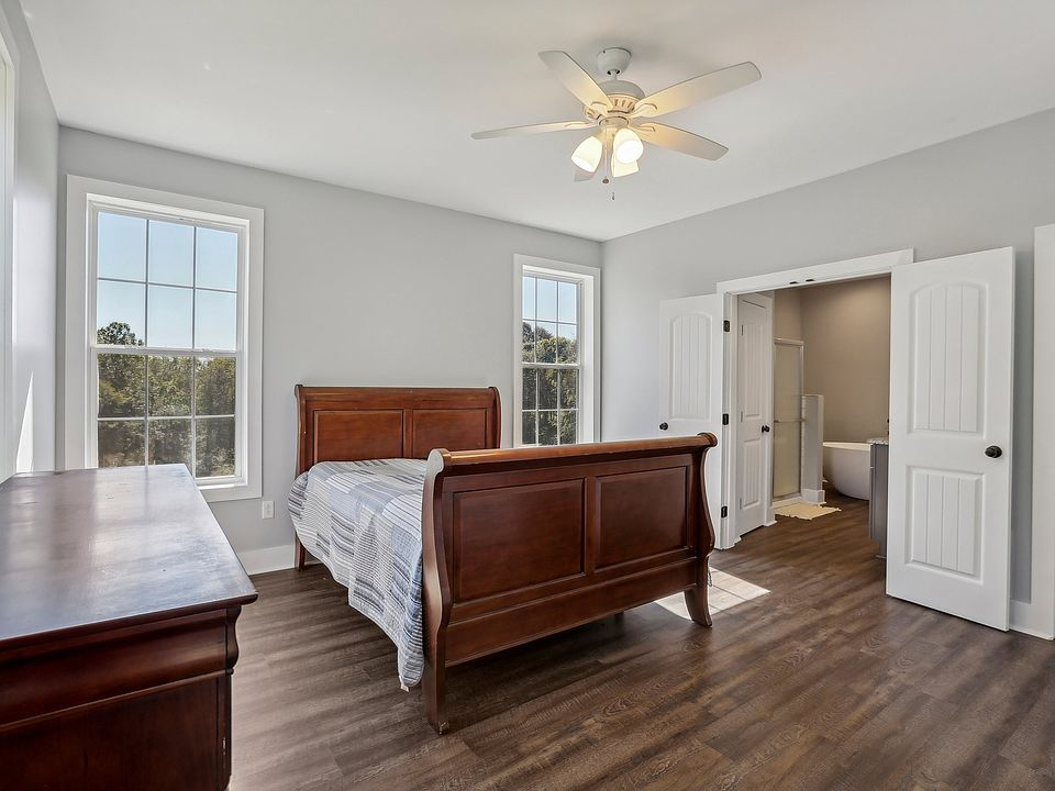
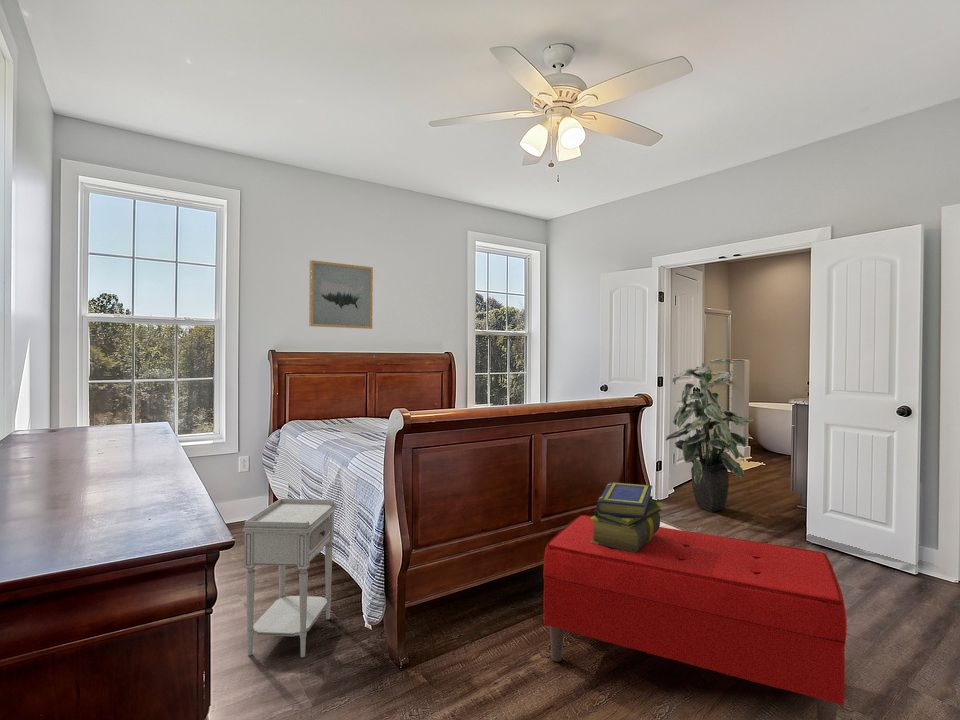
+ stack of books (627, 514)
+ indoor plant (711, 435)
+ bench (683, 607)
+ wall art (342, 295)
+ nightstand (299, 572)
